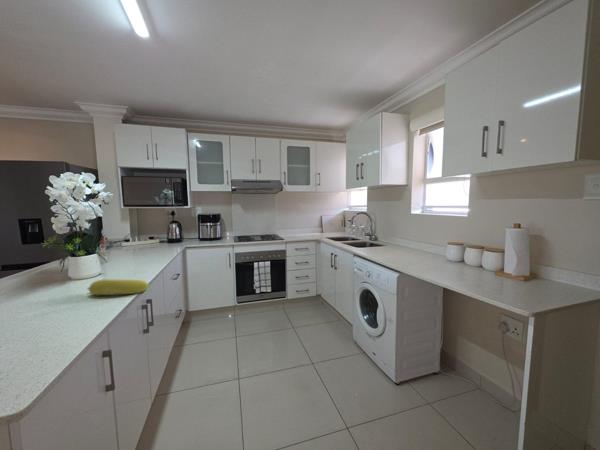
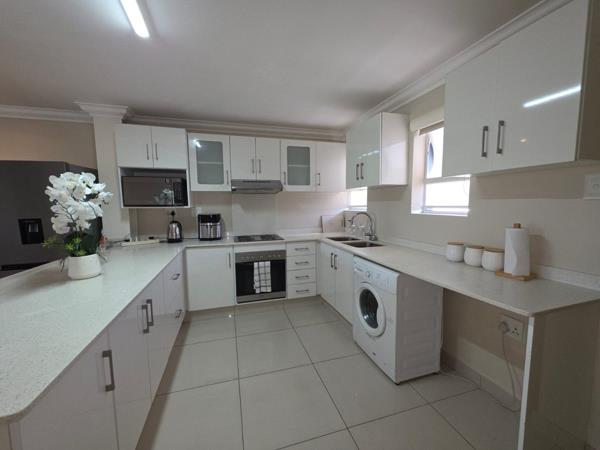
- fruit (117, 284)
